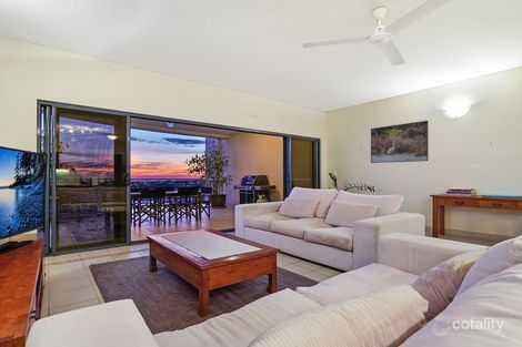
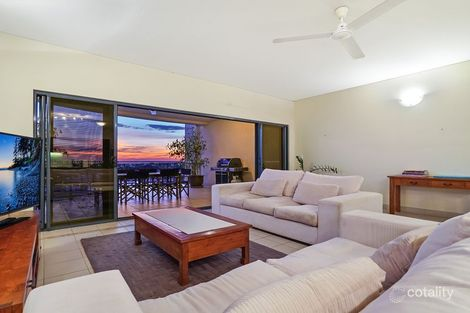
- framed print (396, 143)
